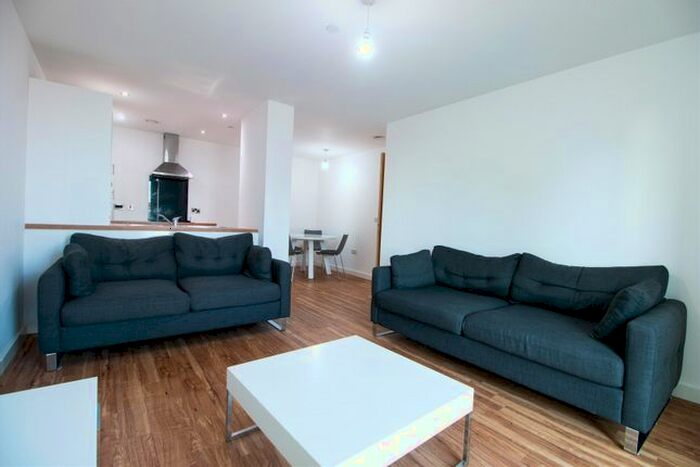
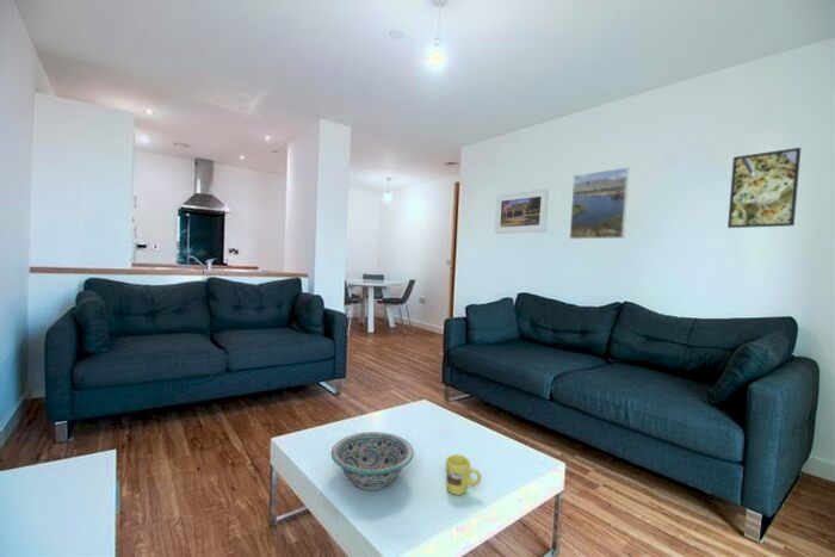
+ decorative bowl (372, 464)
+ mug (463, 476)
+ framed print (598, 205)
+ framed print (762, 190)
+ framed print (519, 212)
